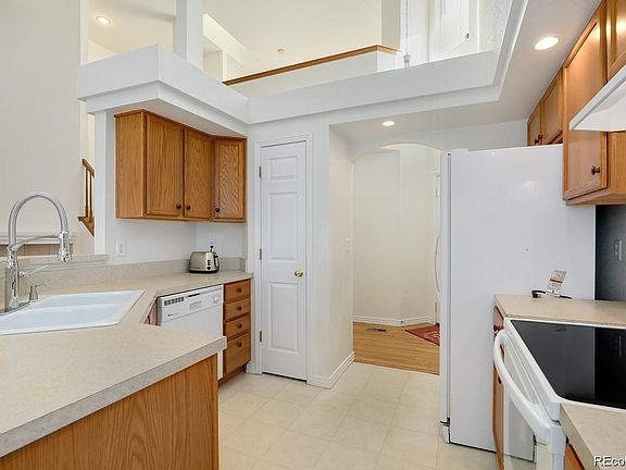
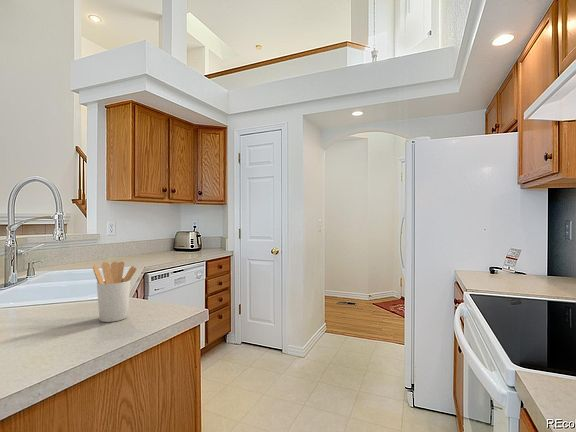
+ utensil holder (113, 288)
